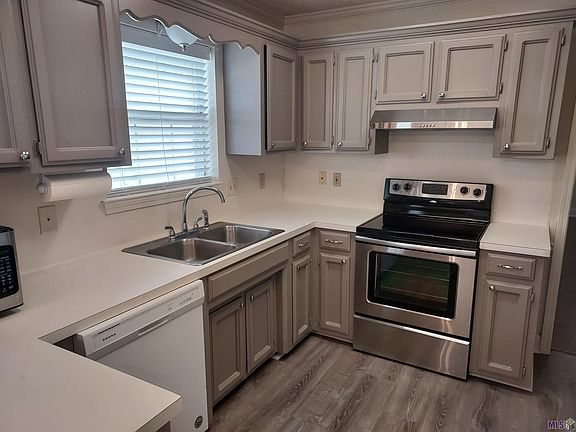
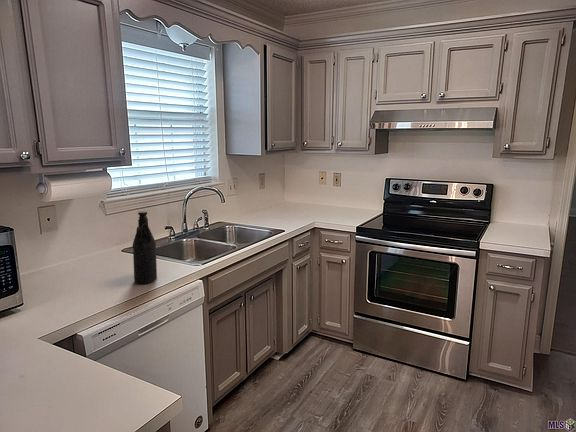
+ bottle (144, 245)
